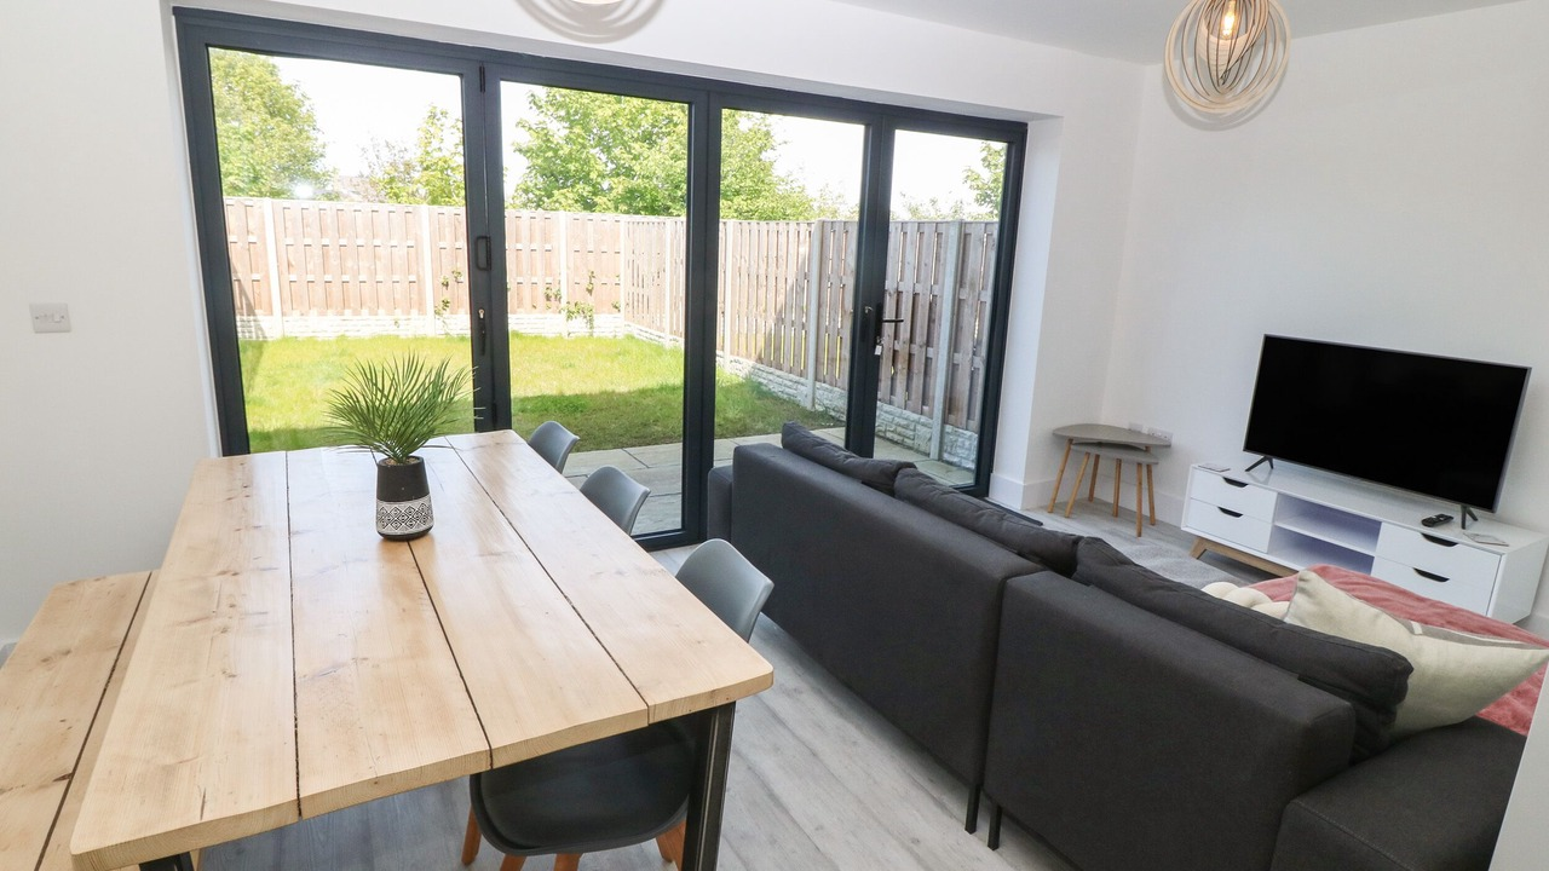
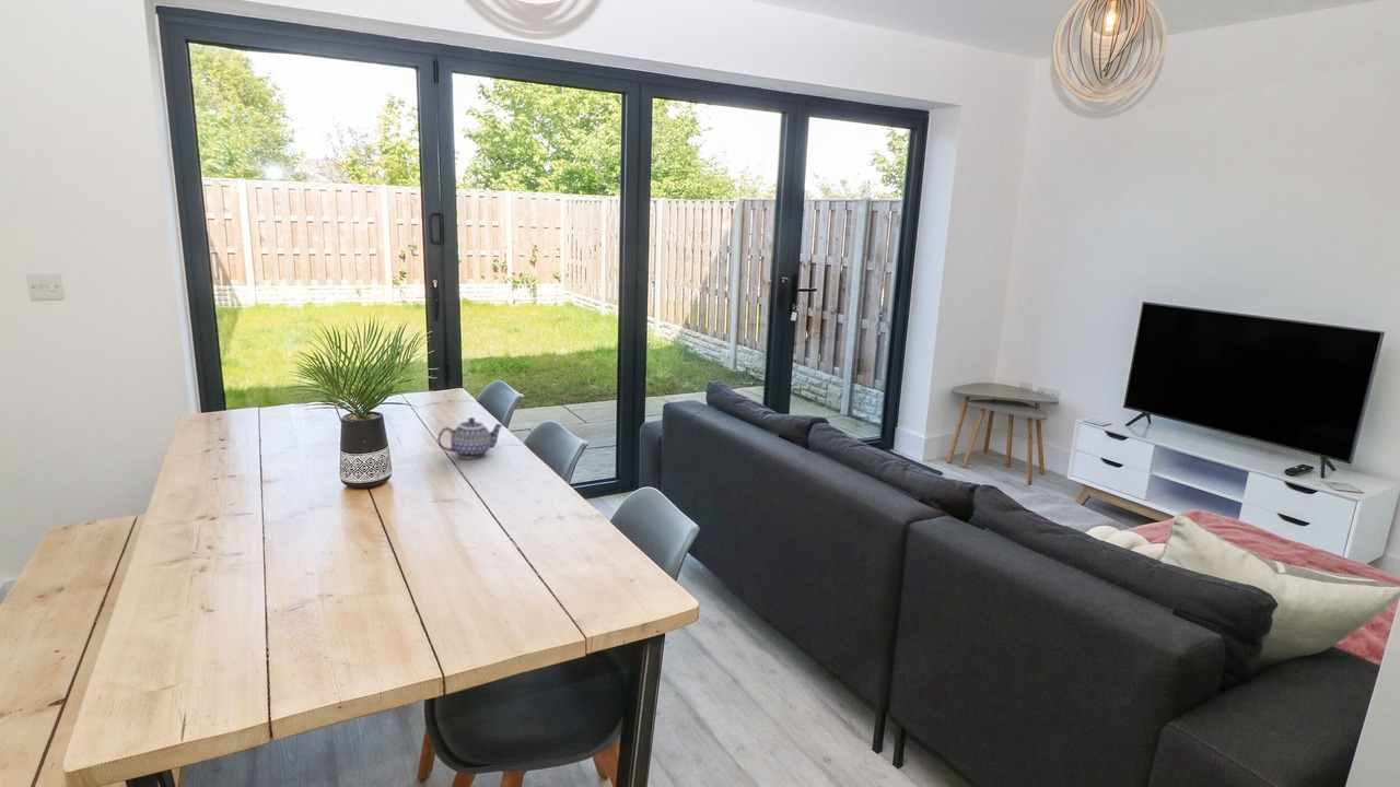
+ teapot (471, 436)
